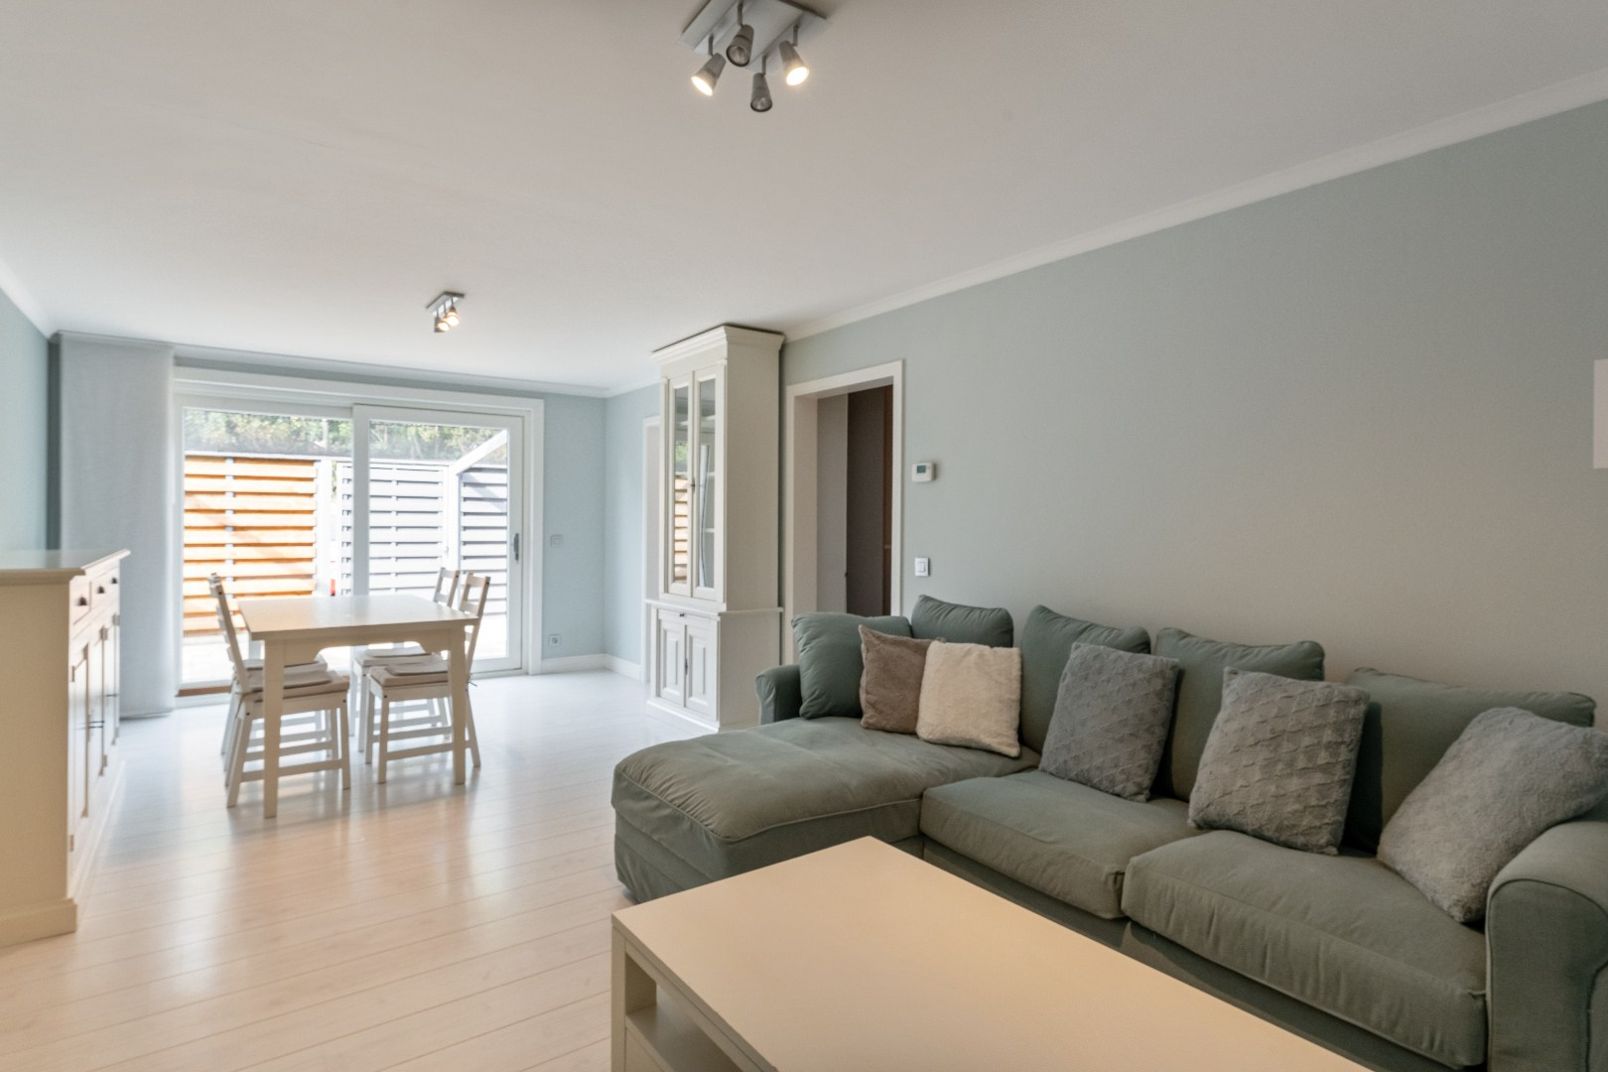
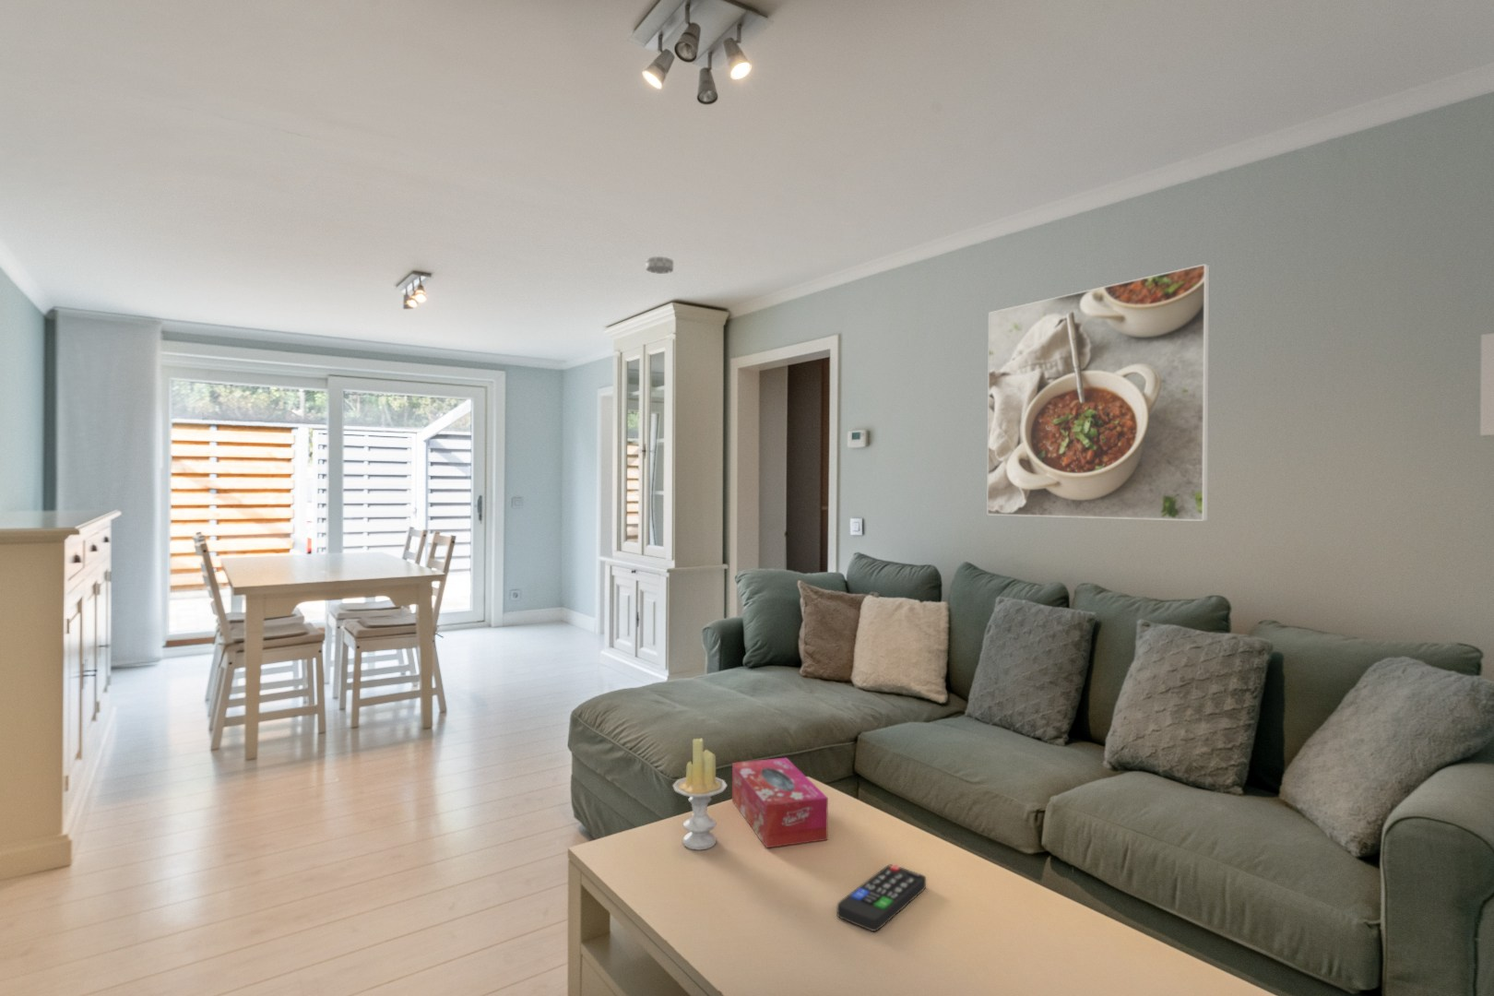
+ candle (699, 788)
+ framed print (1085, 404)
+ smoke detector (659, 265)
+ remote control (883, 895)
+ tissue box (777, 798)
